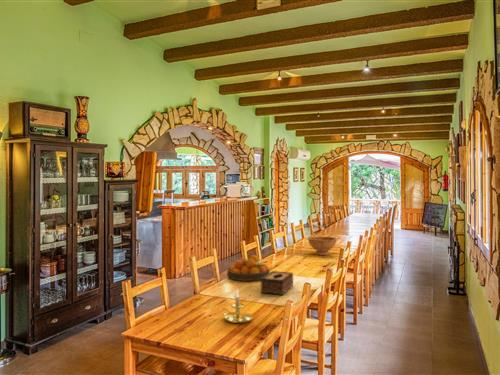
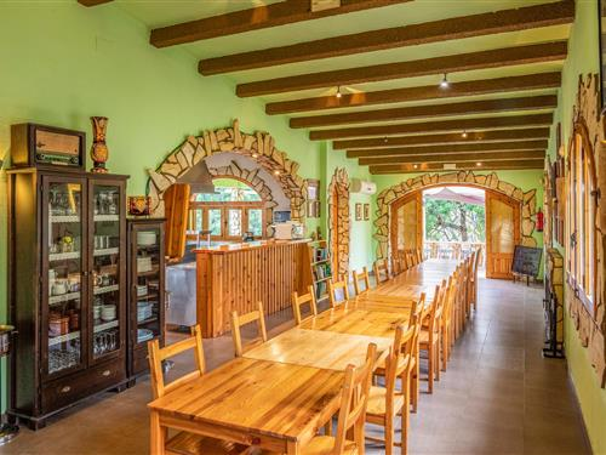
- candle holder (235, 304)
- tissue box (277, 282)
- bowl (322, 246)
- fruit bowl (248, 266)
